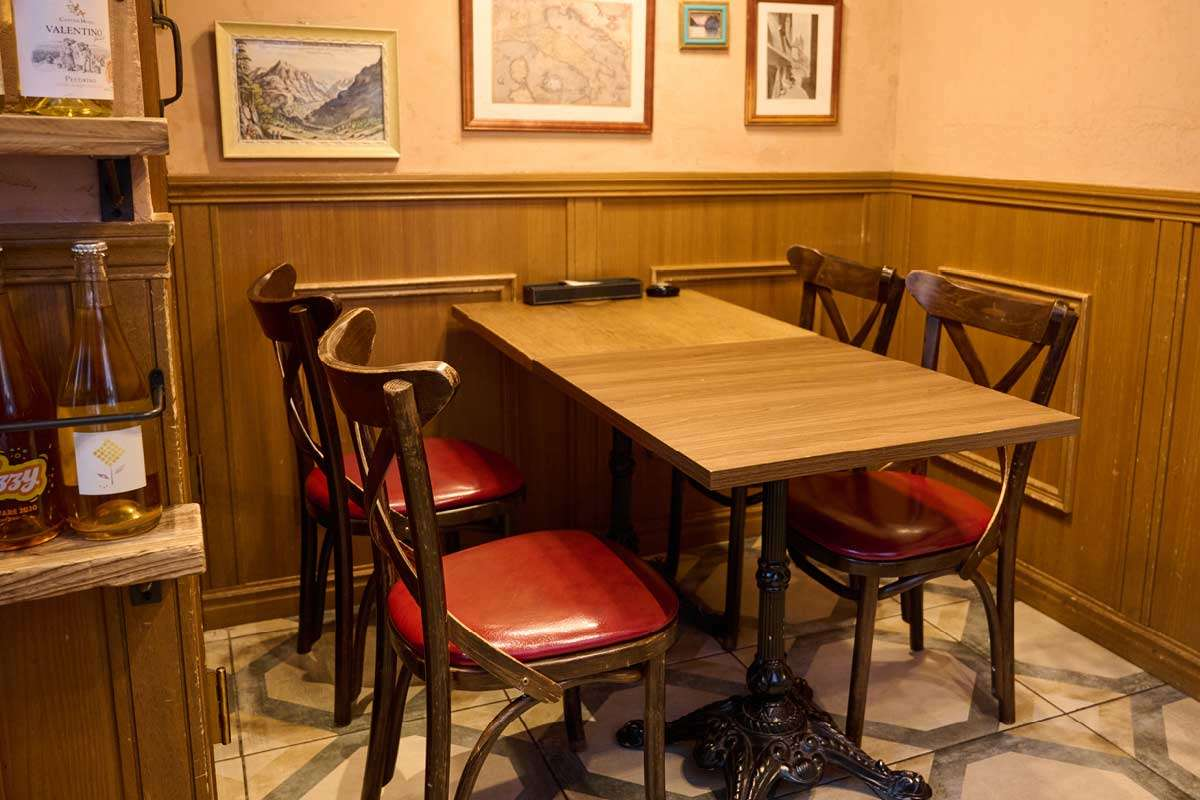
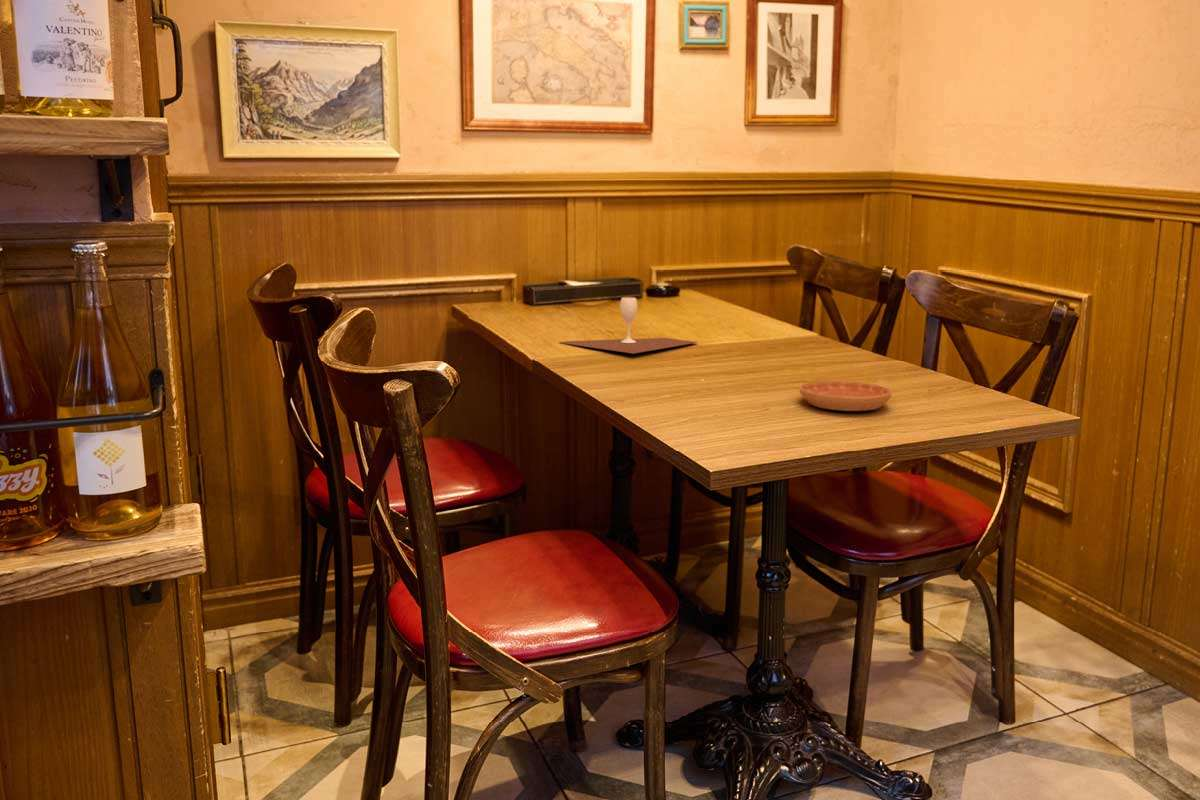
+ saucer (844, 396)
+ wine glass (628, 320)
